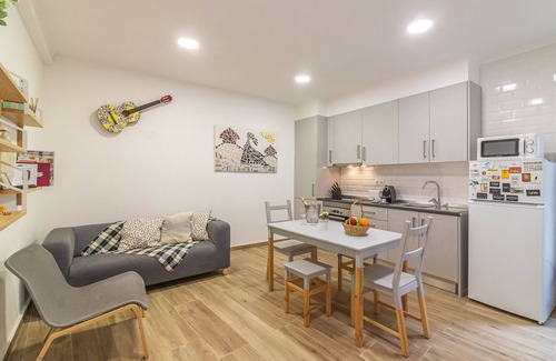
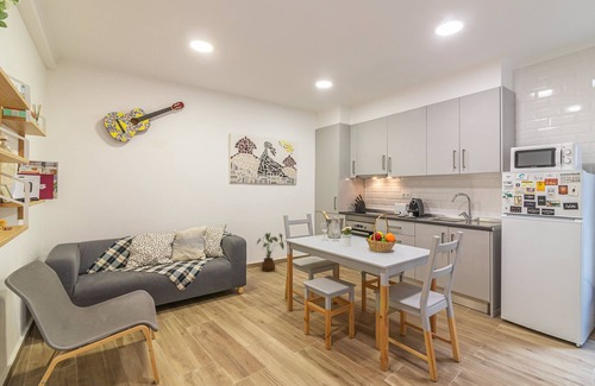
+ house plant (270, 252)
